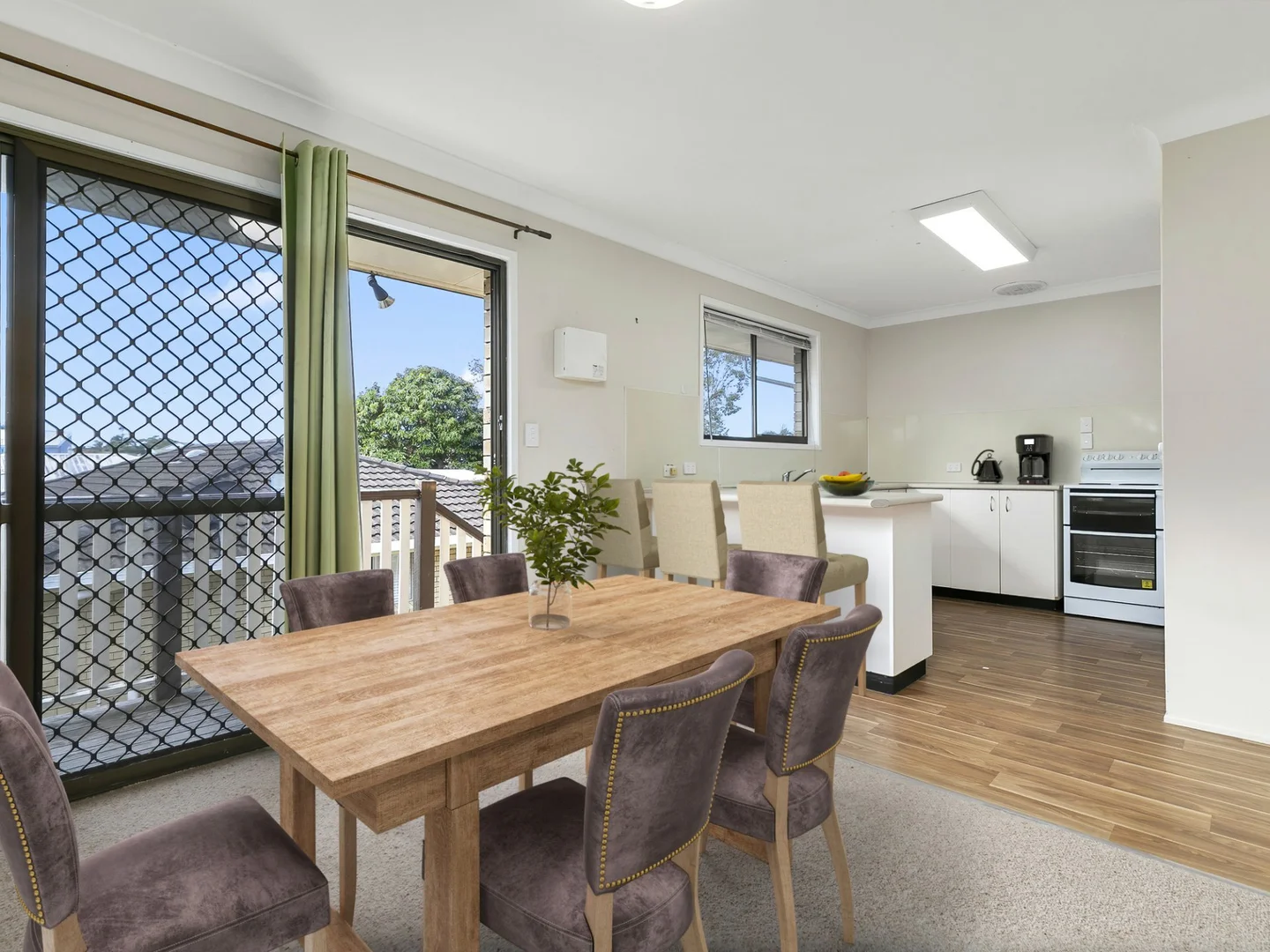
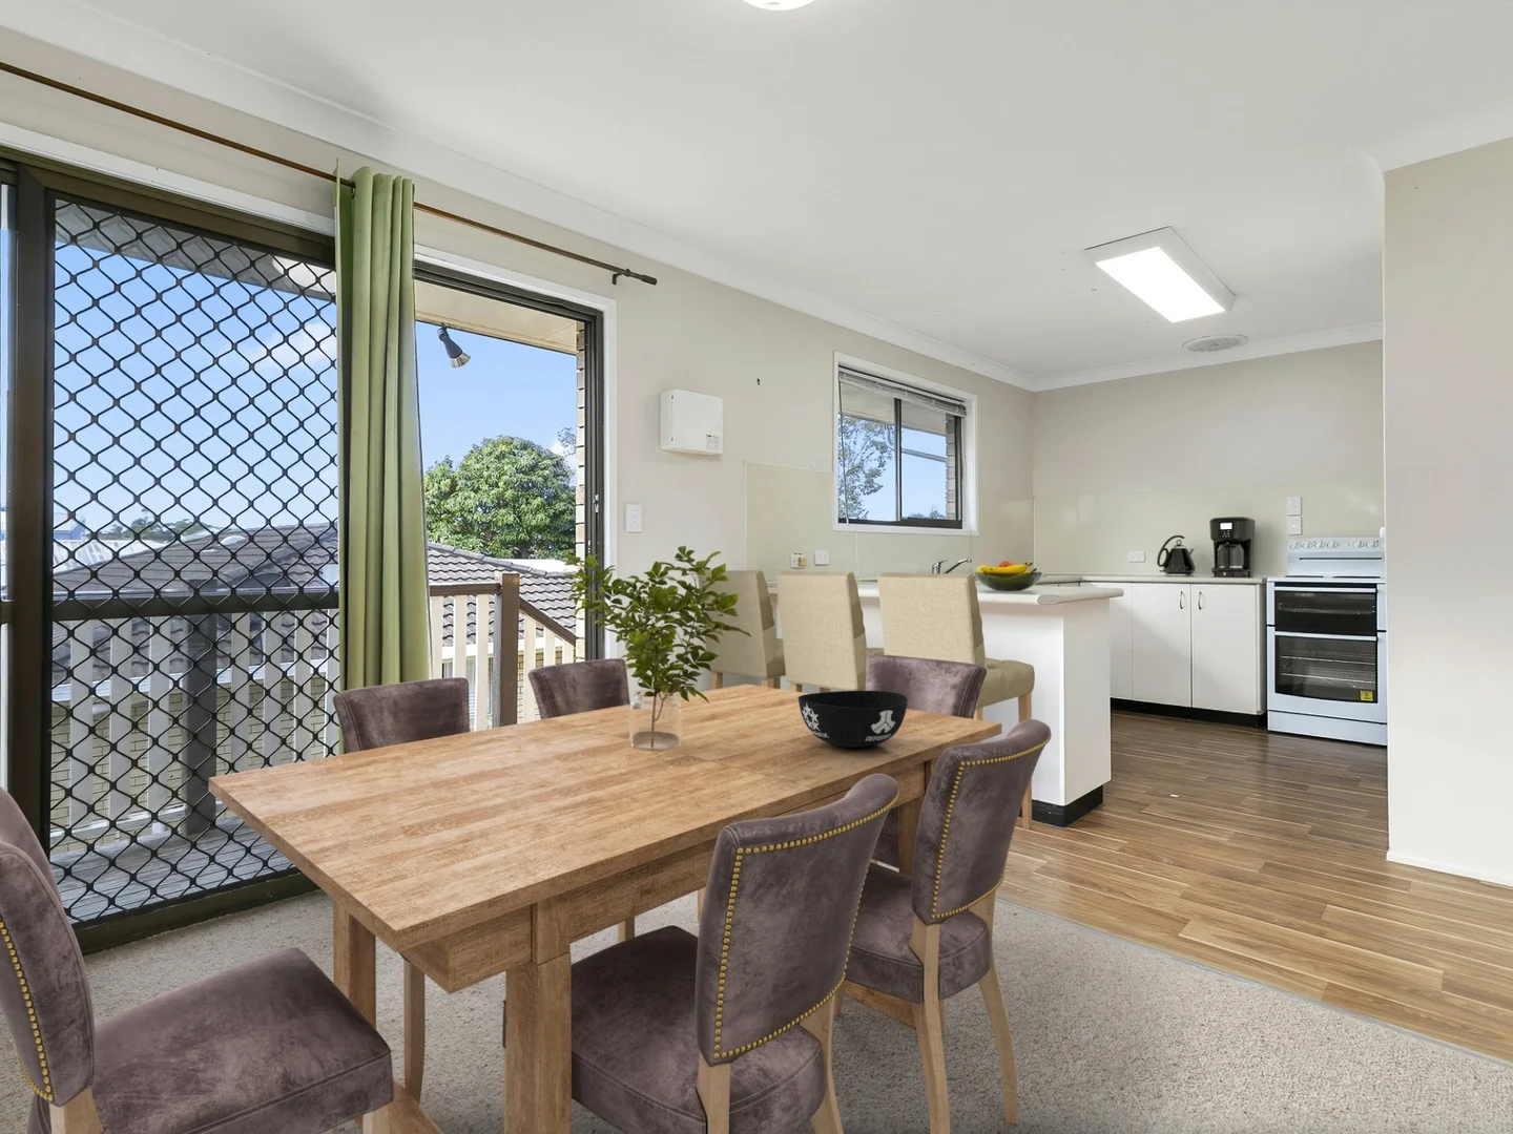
+ bowl (852, 721)
